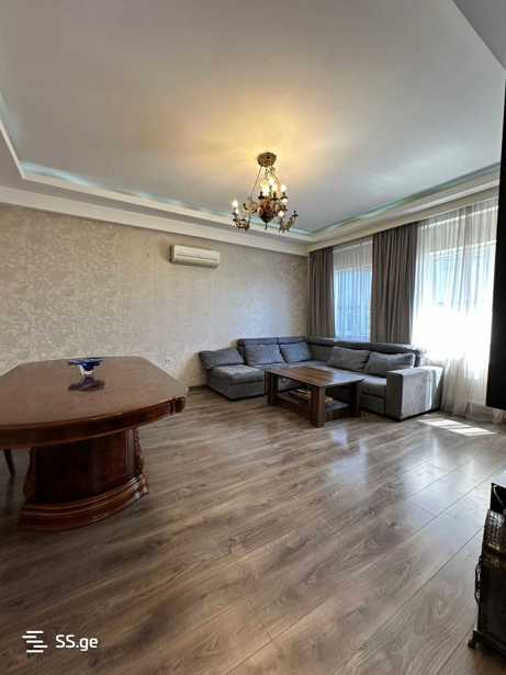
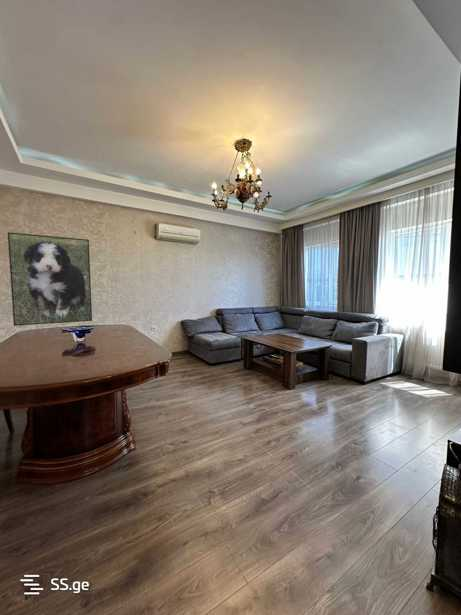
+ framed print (53, 280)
